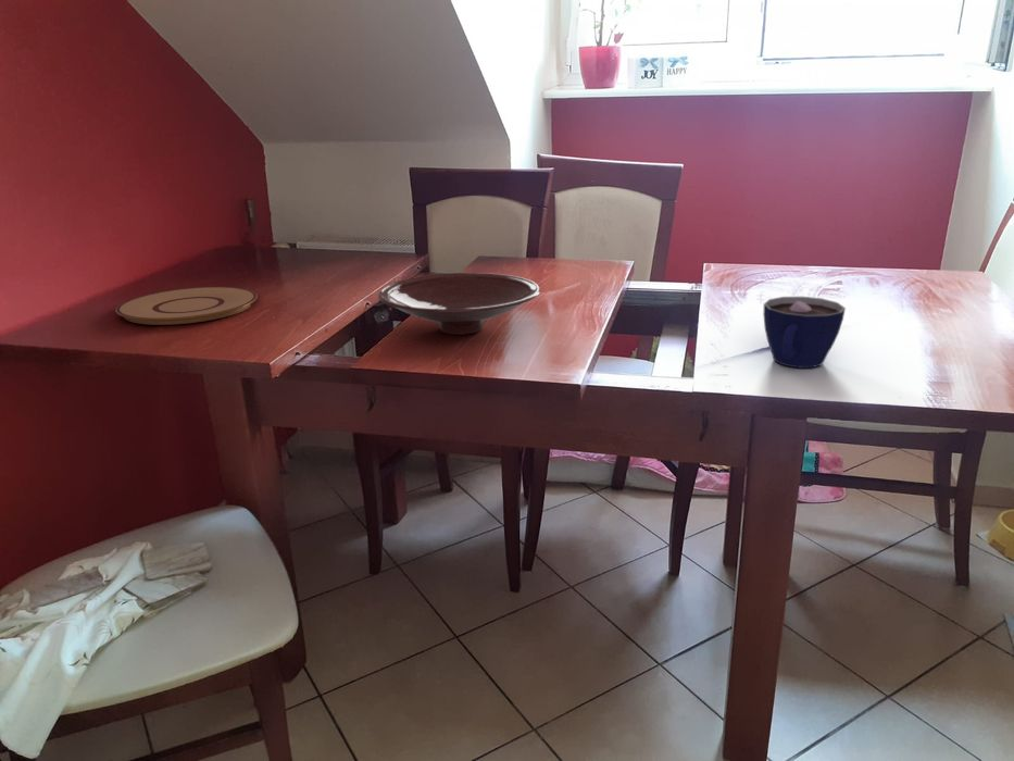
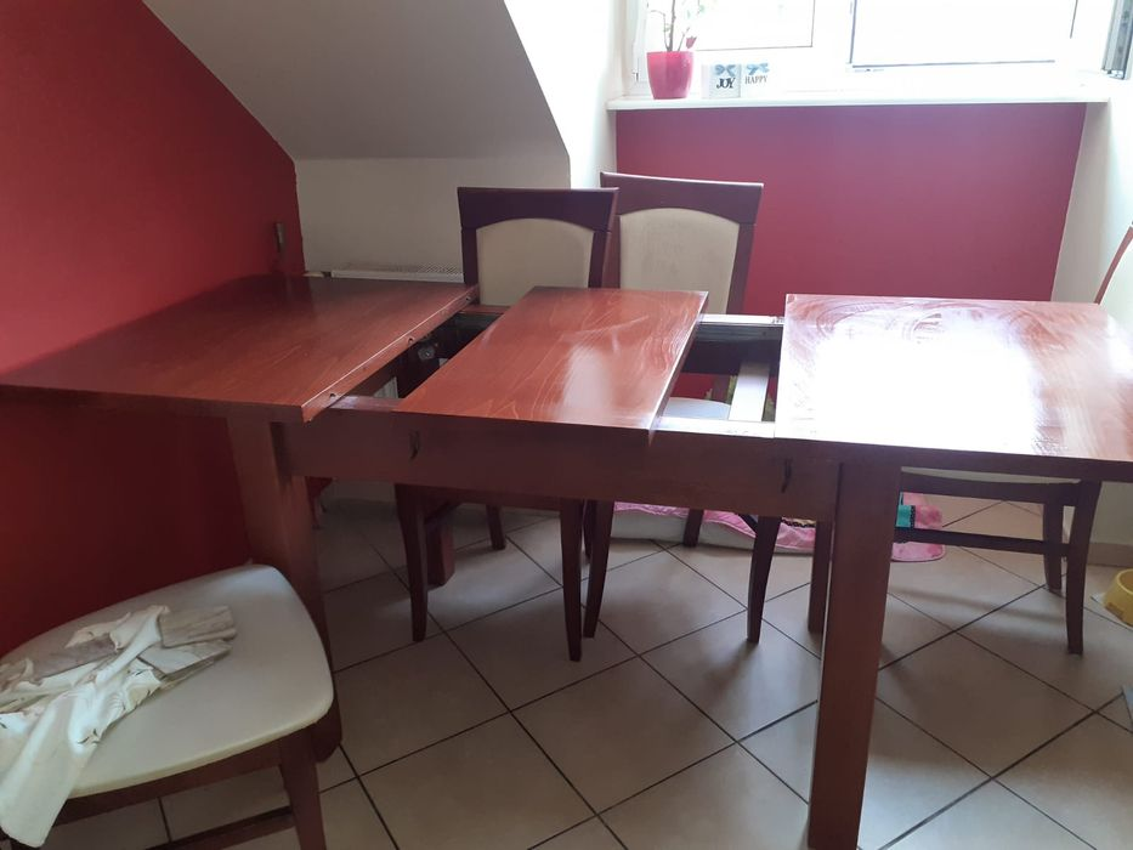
- bowl (460, 309)
- plate (188, 304)
- cup (798, 336)
